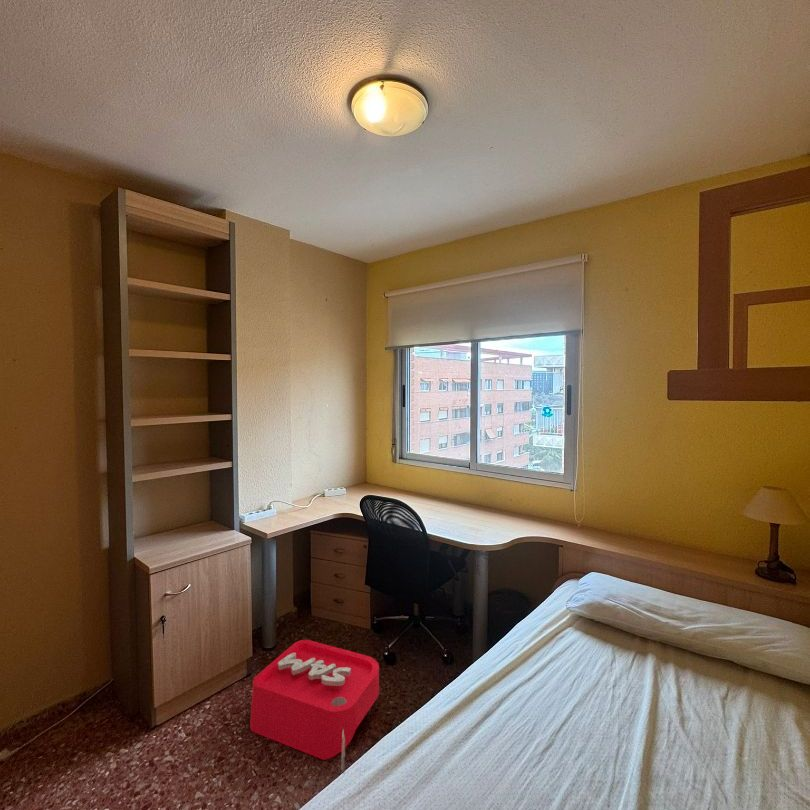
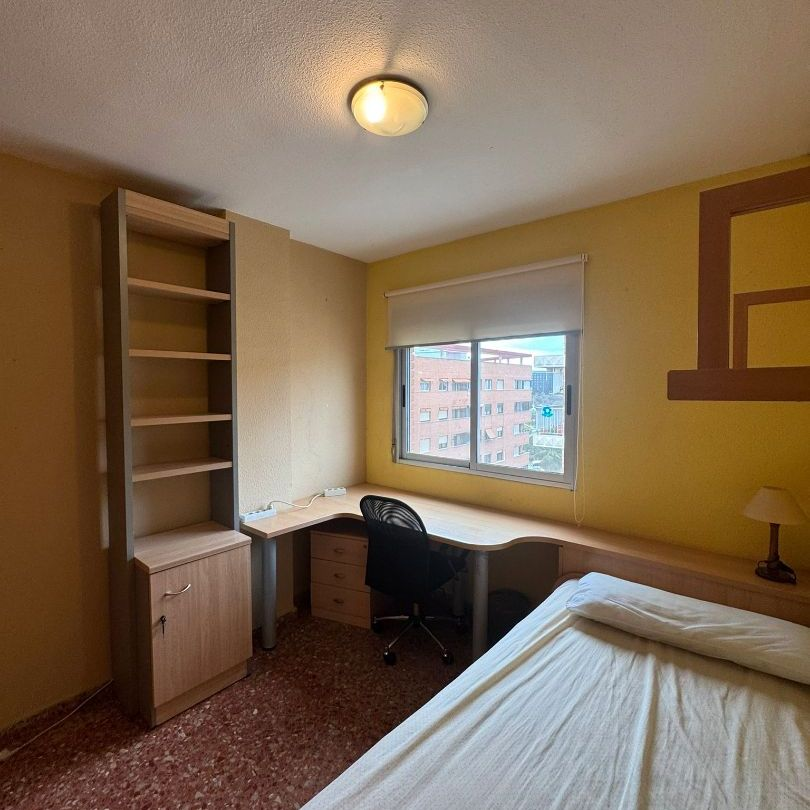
- storage bin (316, 700)
